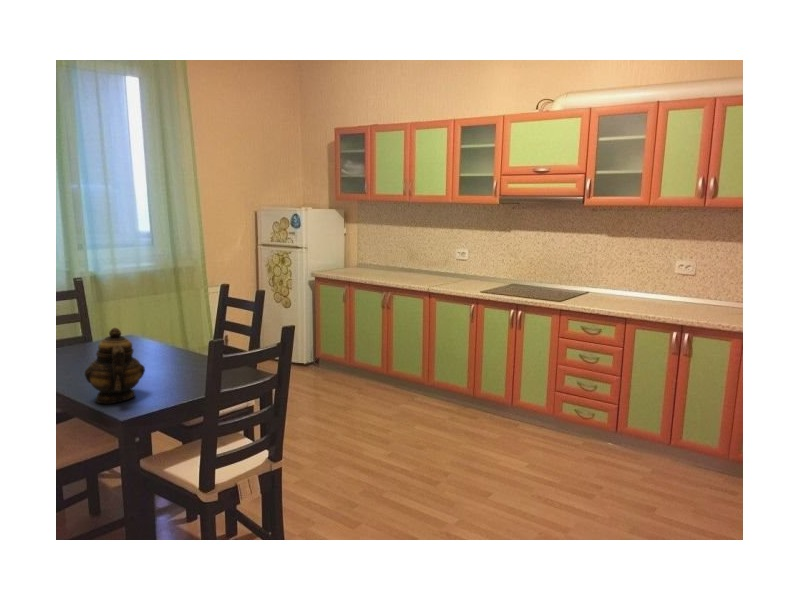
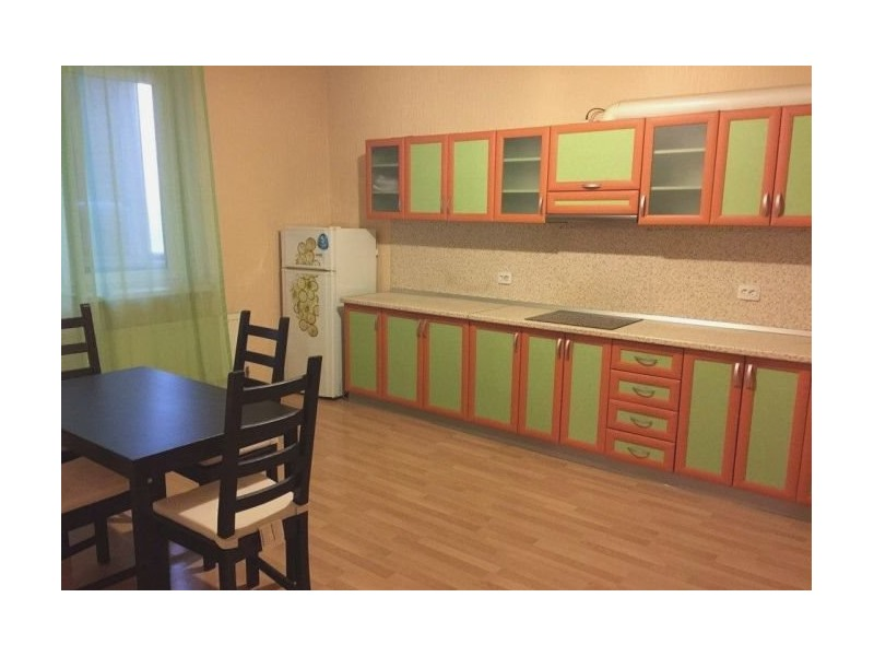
- teapot (114, 363)
